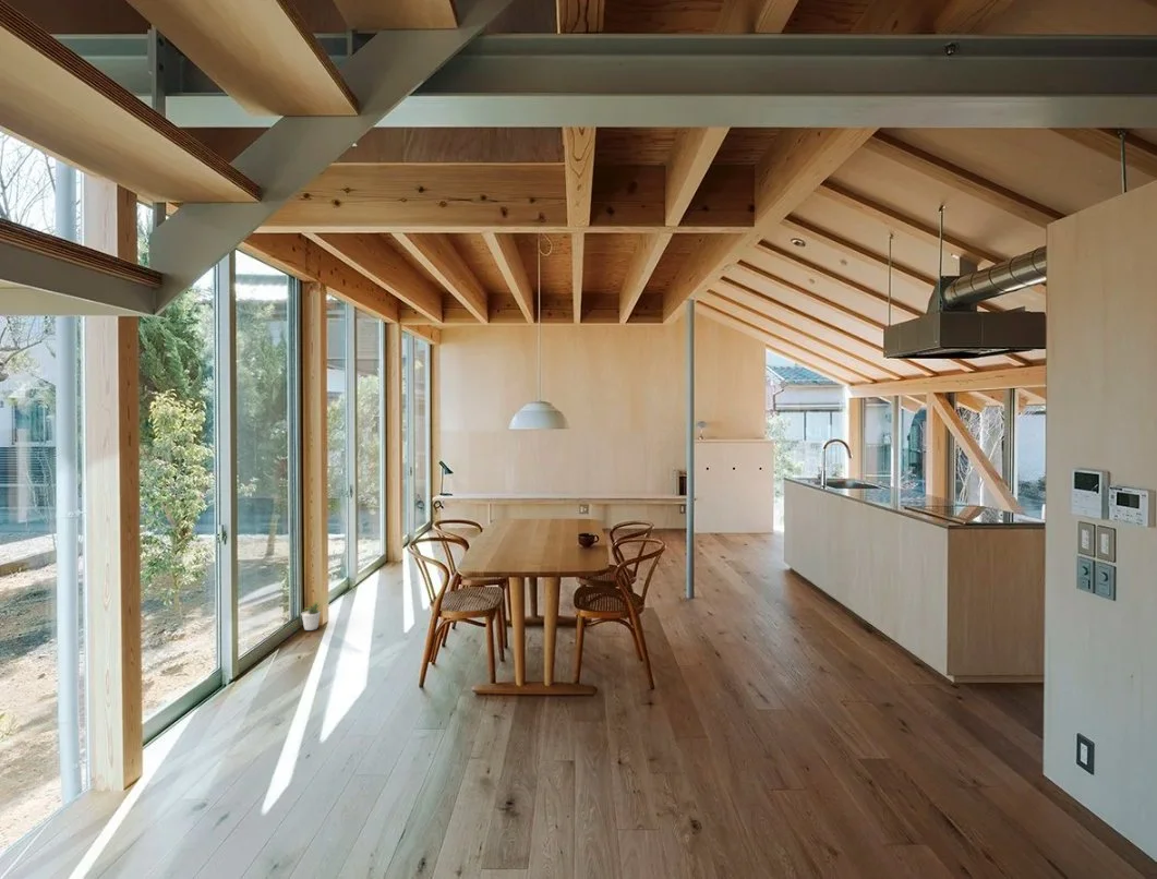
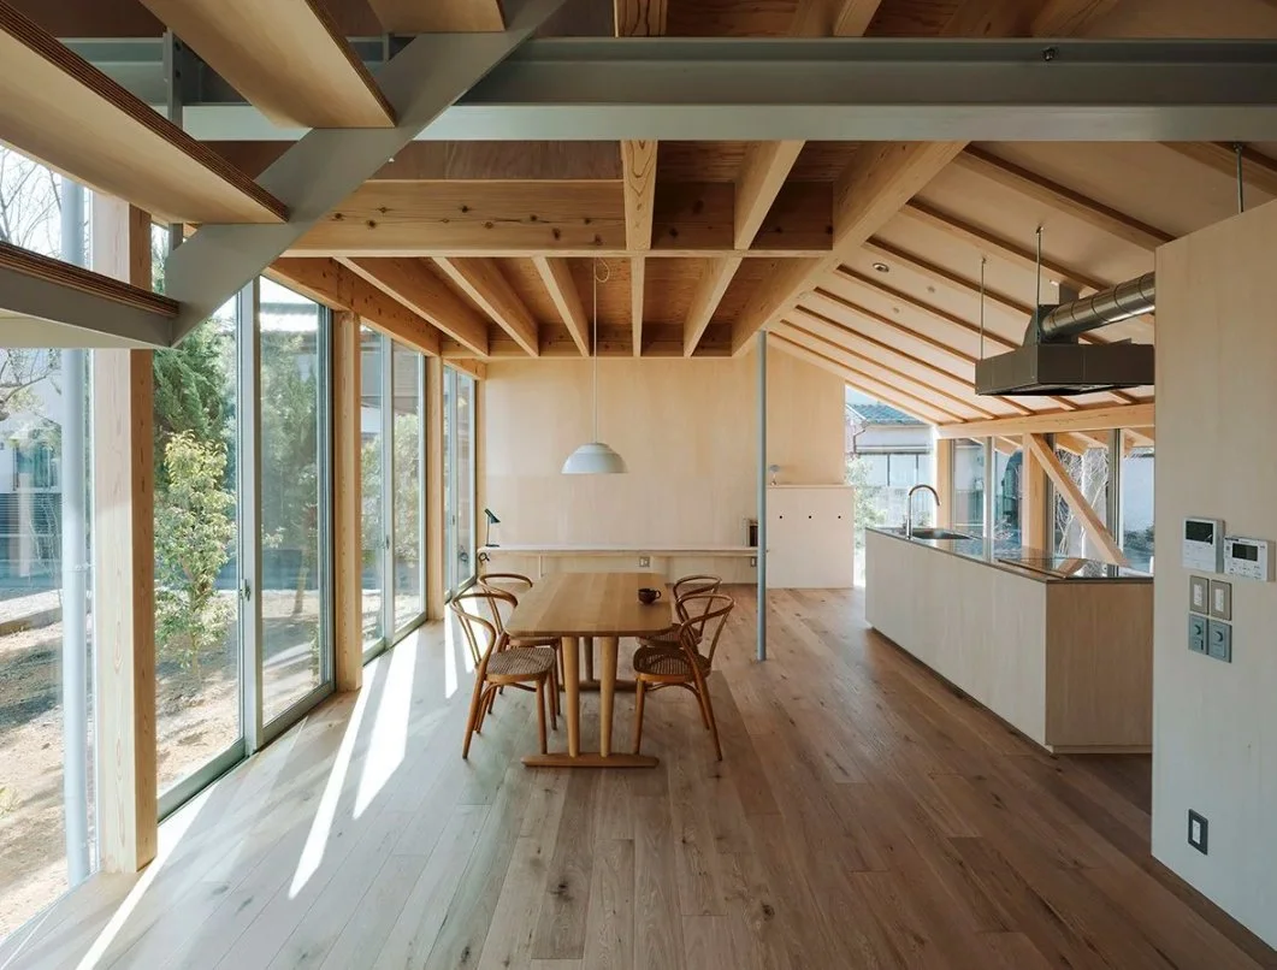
- potted plant (312, 614)
